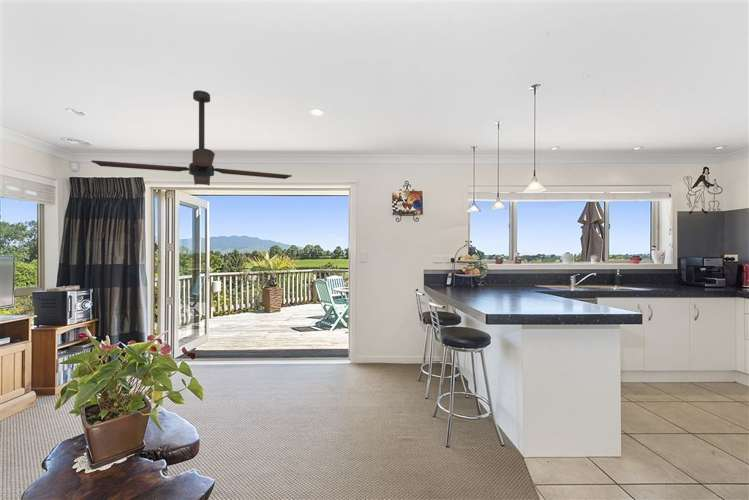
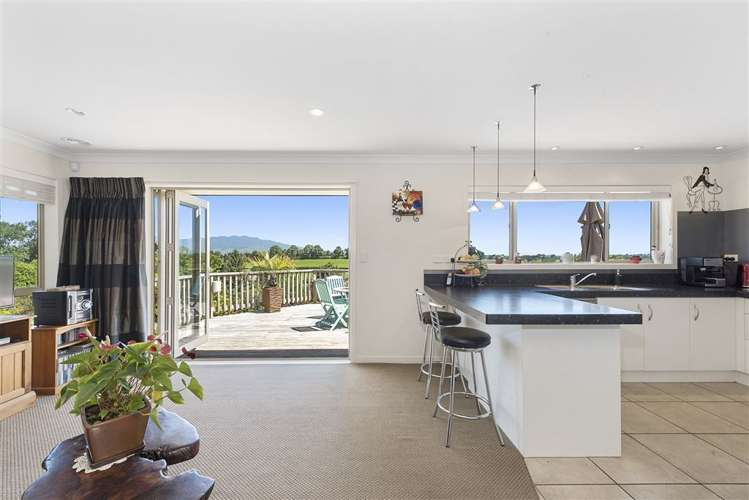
- ceiling fan (201, 135)
